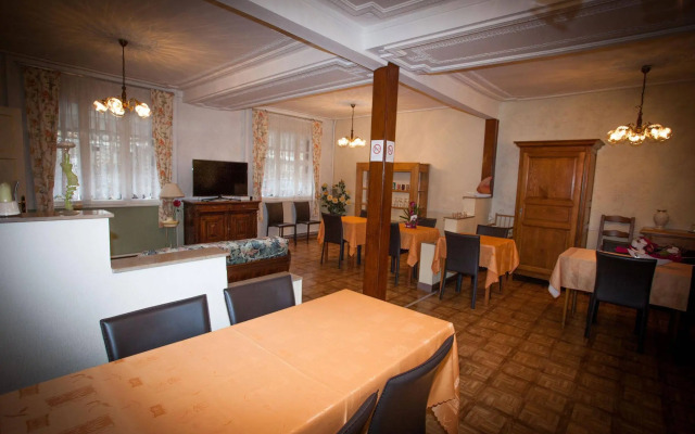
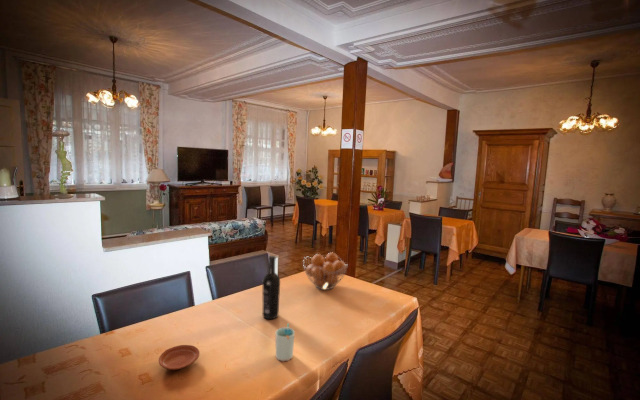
+ fruit basket (325, 270)
+ plate (179, 359)
+ wine bottle (271, 286)
+ cup (284, 341)
